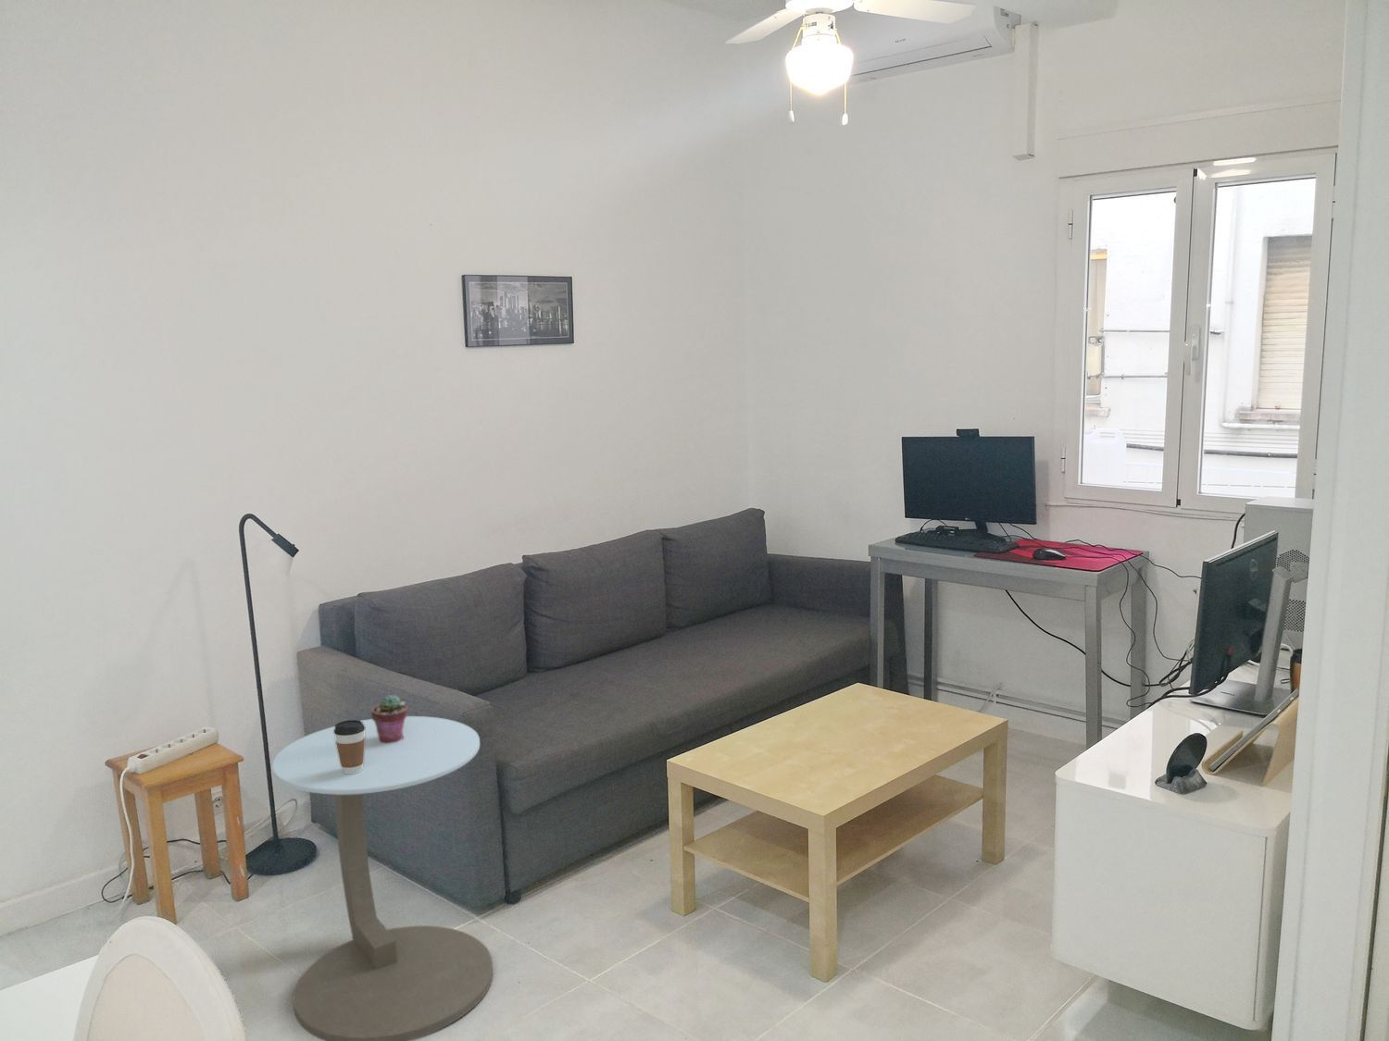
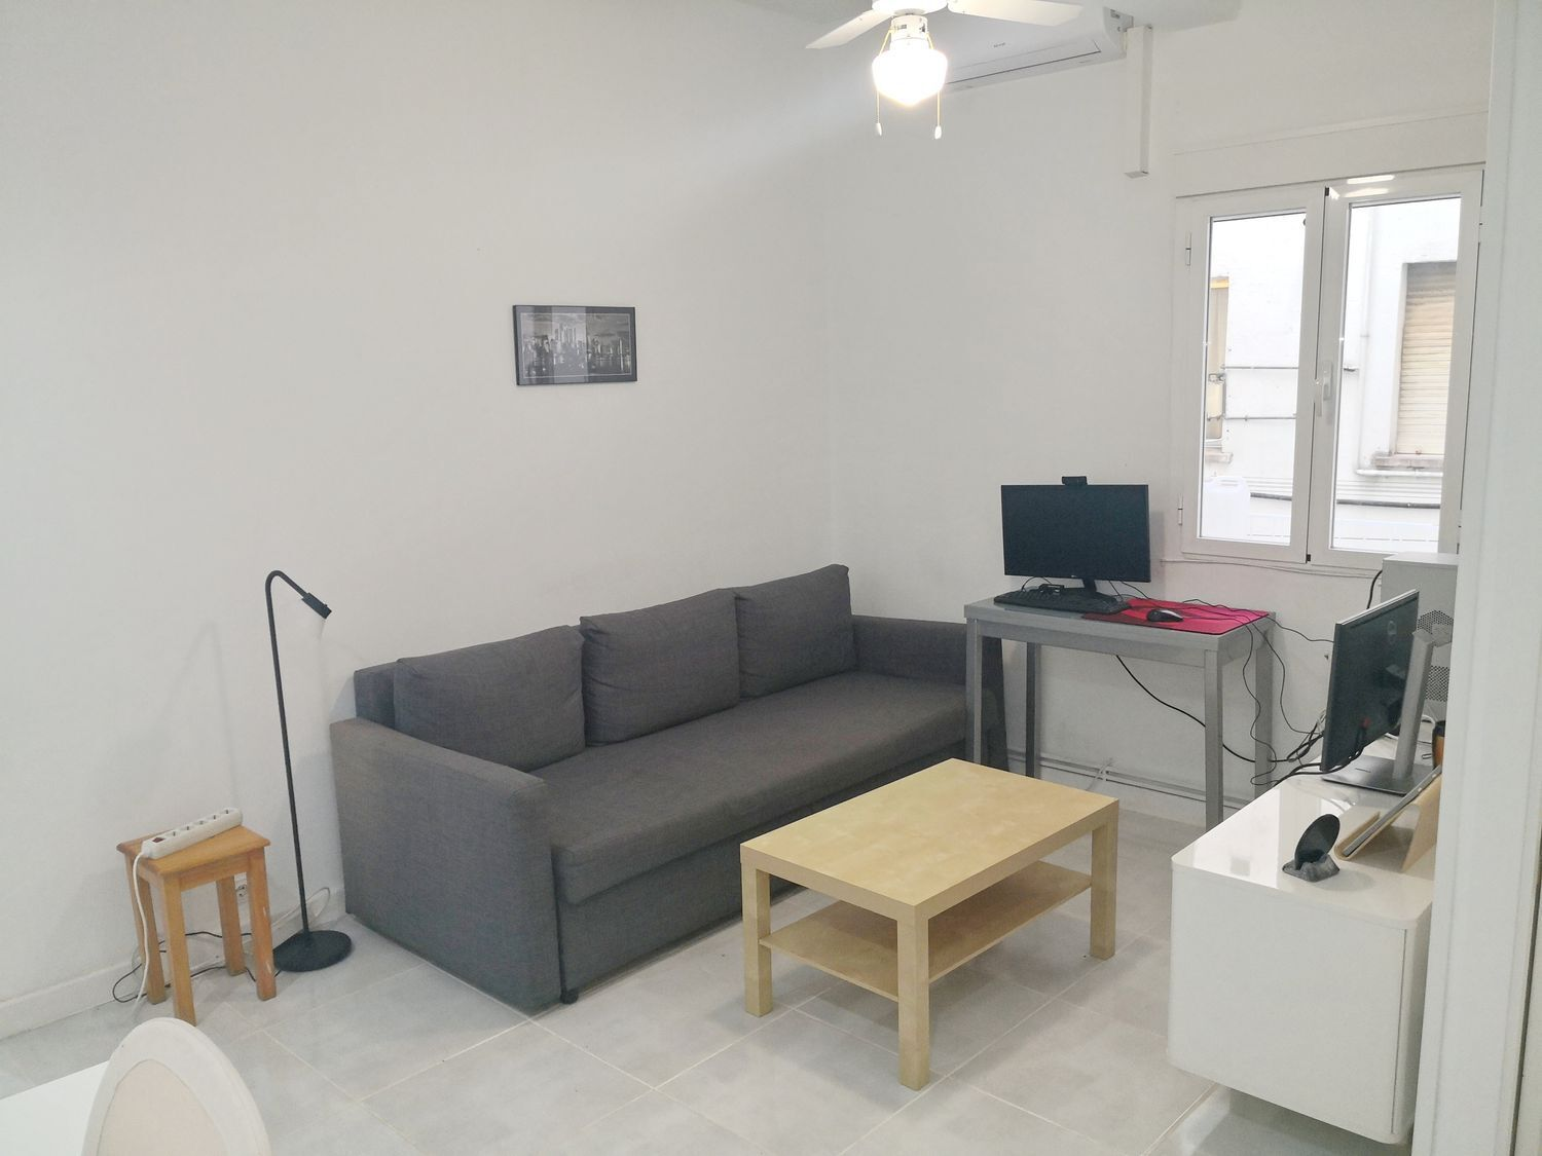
- side table (369, 867)
- coffee cup (350, 746)
- potted succulent (389, 716)
